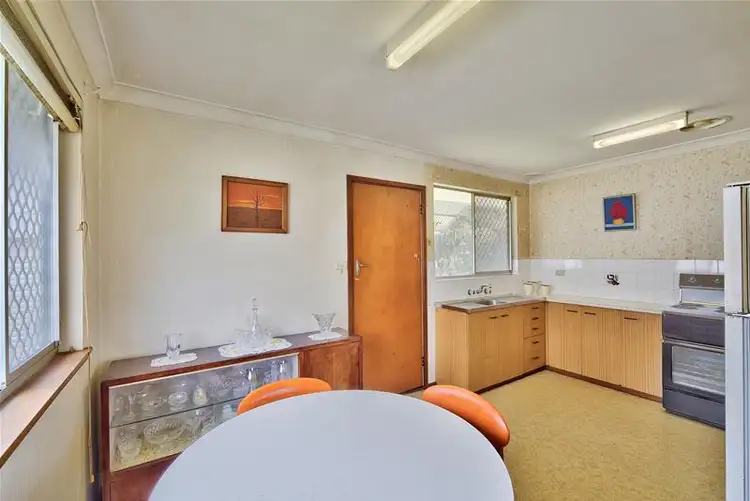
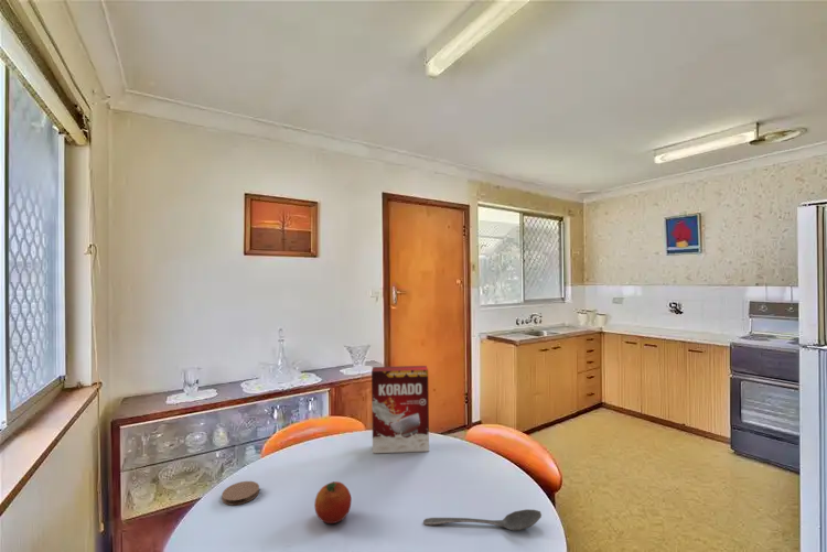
+ stirrer (481, 519)
+ fruit (333, 498)
+ cereal box (400, 408)
+ coaster (240, 493)
